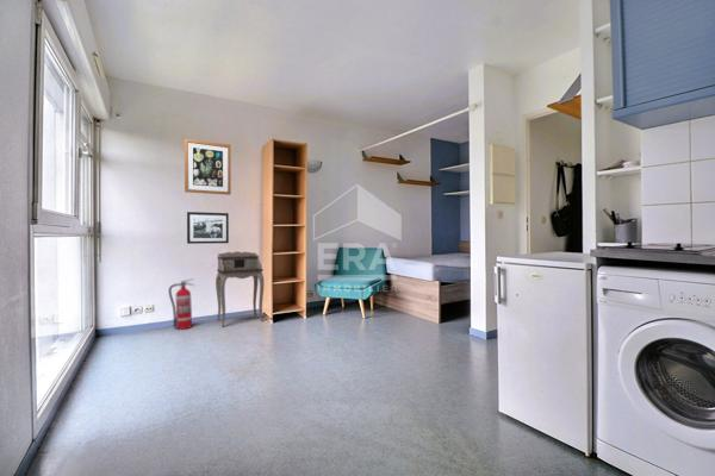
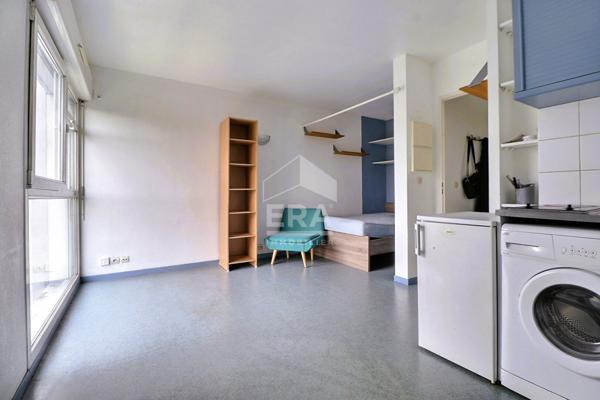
- wall art (207, 167)
- desk (240, 277)
- picture frame (207, 227)
- fire extinguisher (181, 303)
